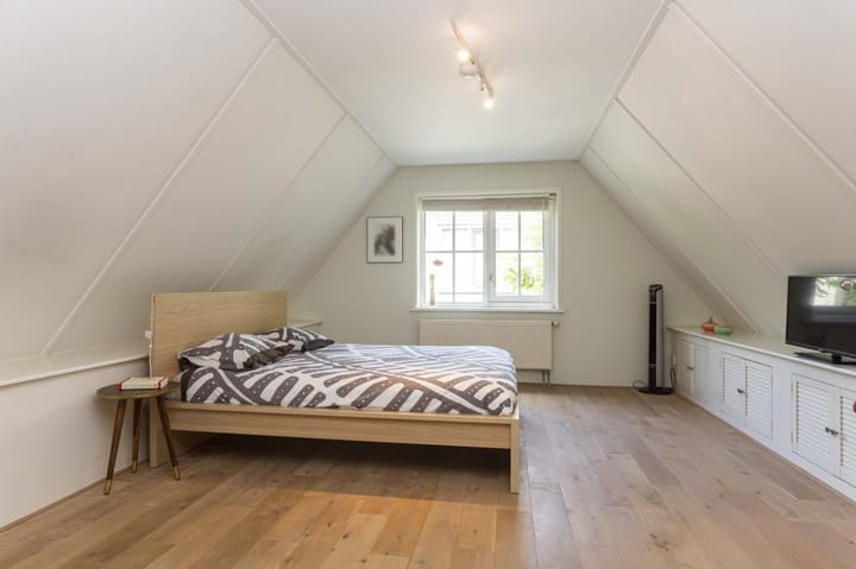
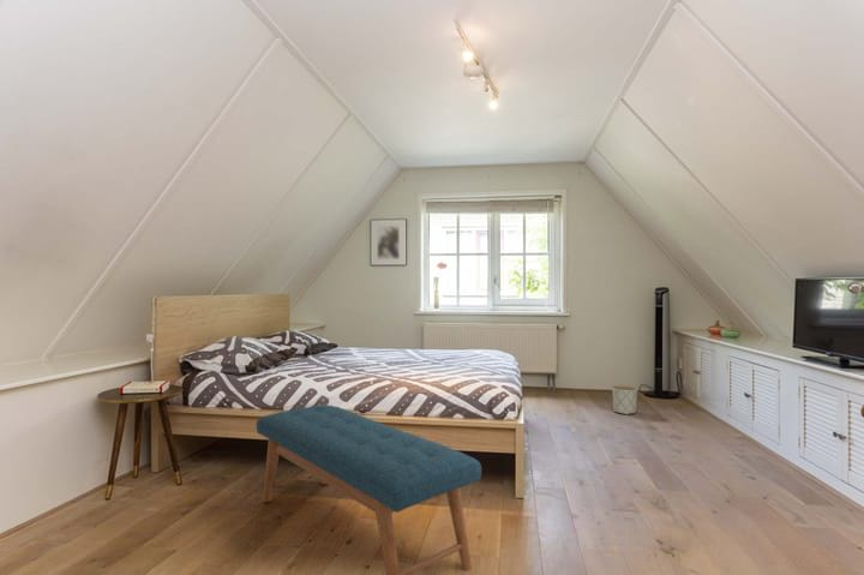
+ bench (353, 479)
+ planter (624, 400)
